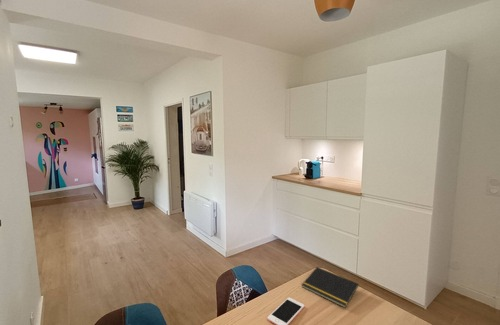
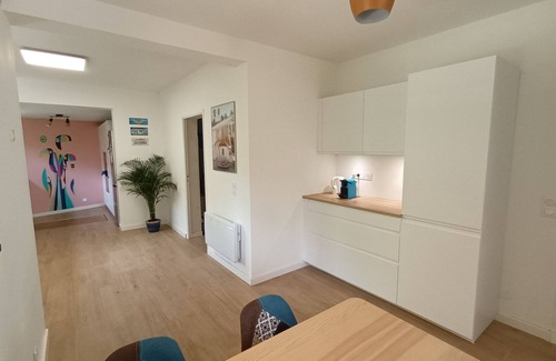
- notepad (329, 285)
- cell phone (286, 311)
